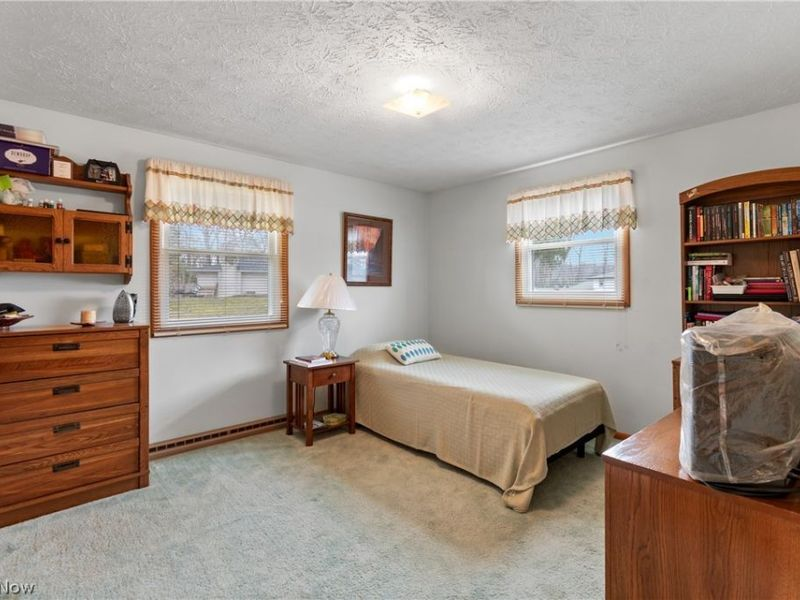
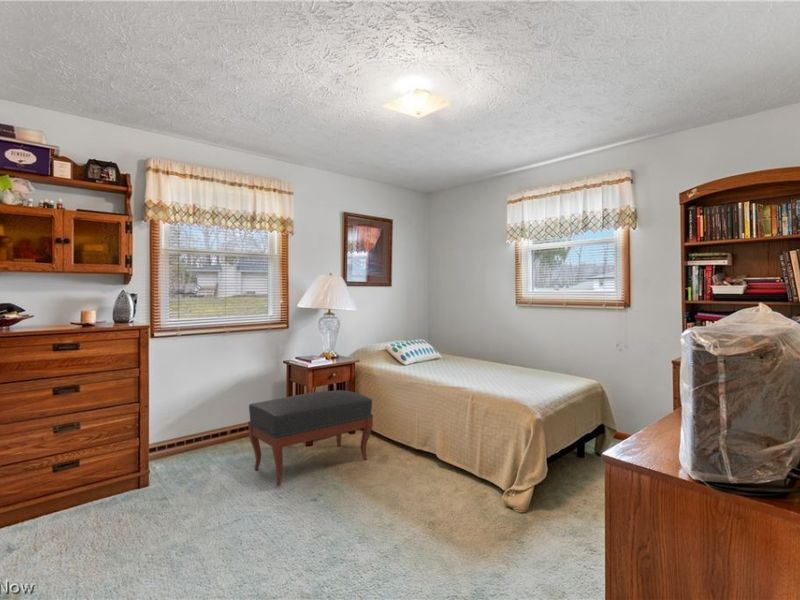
+ ottoman (312, 429)
